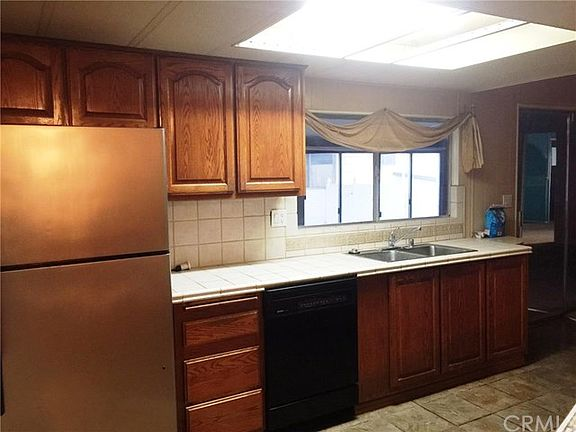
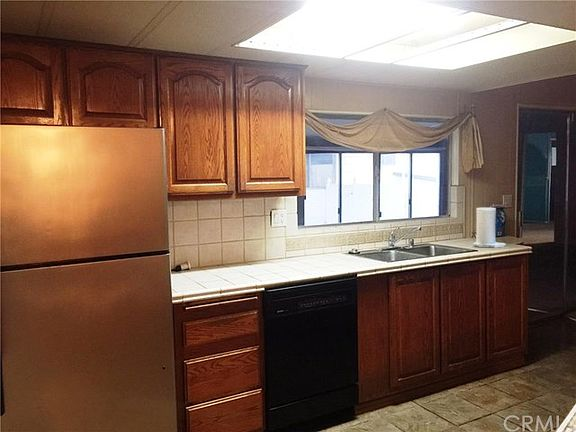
+ paper towel (487, 226)
